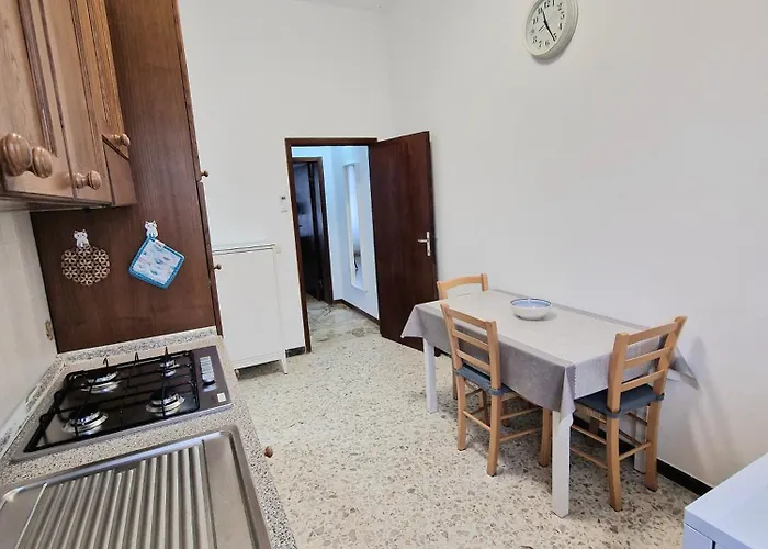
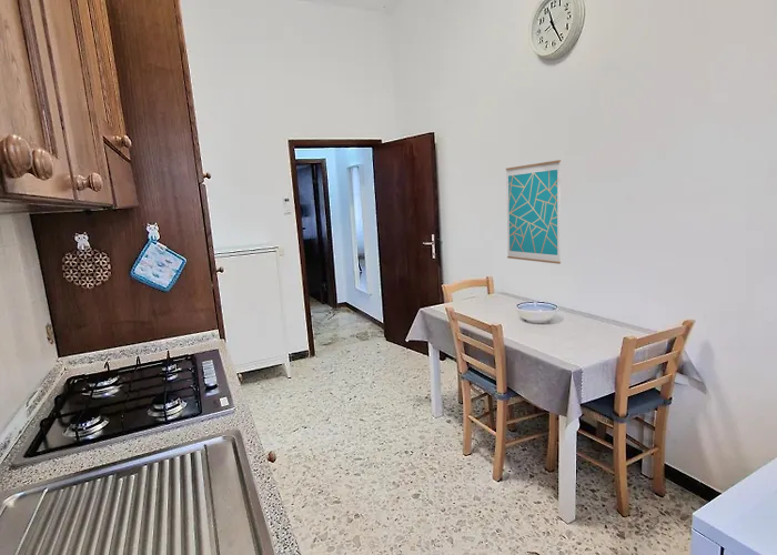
+ wall art (532, 213)
